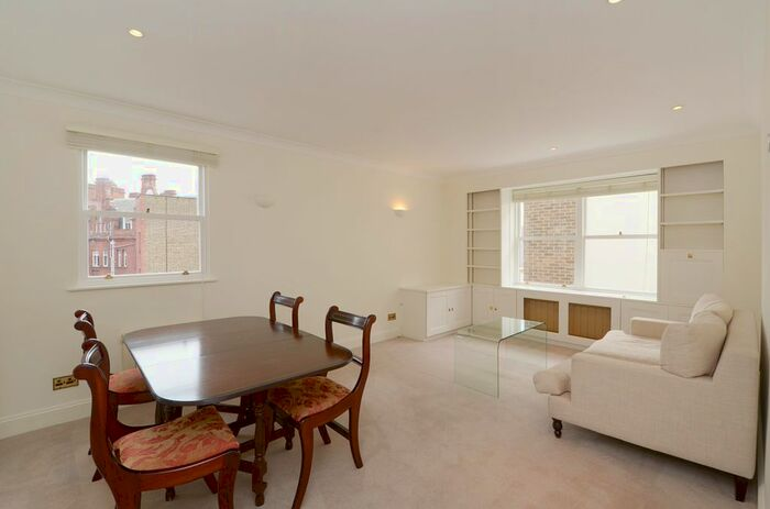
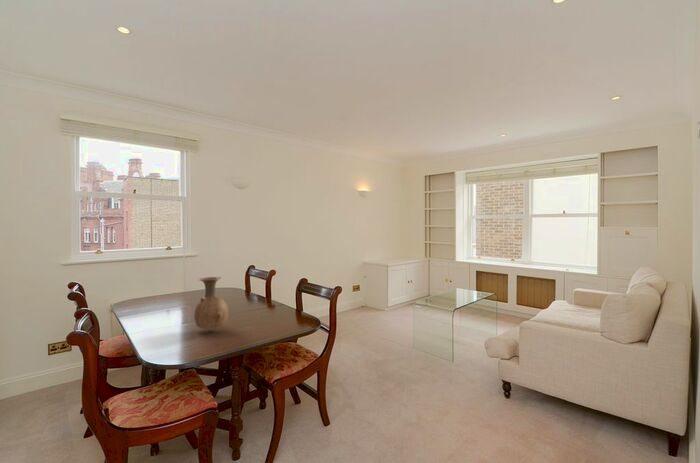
+ vase (211, 304)
